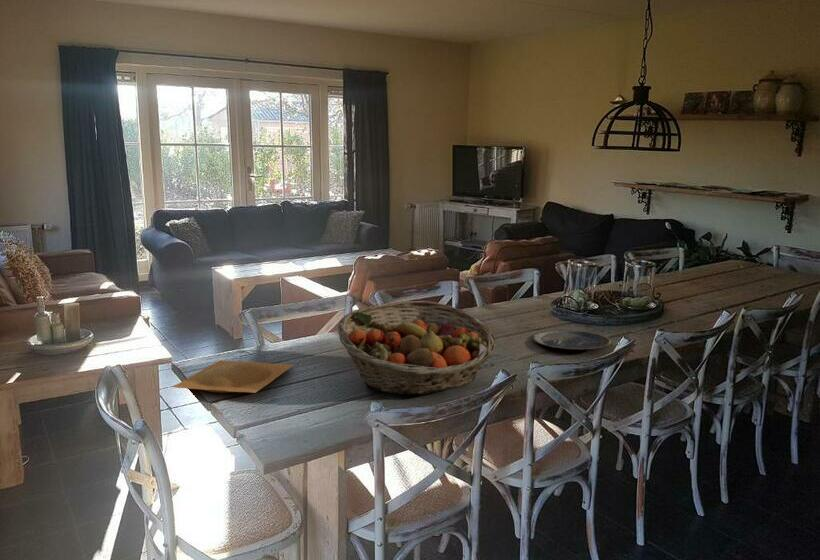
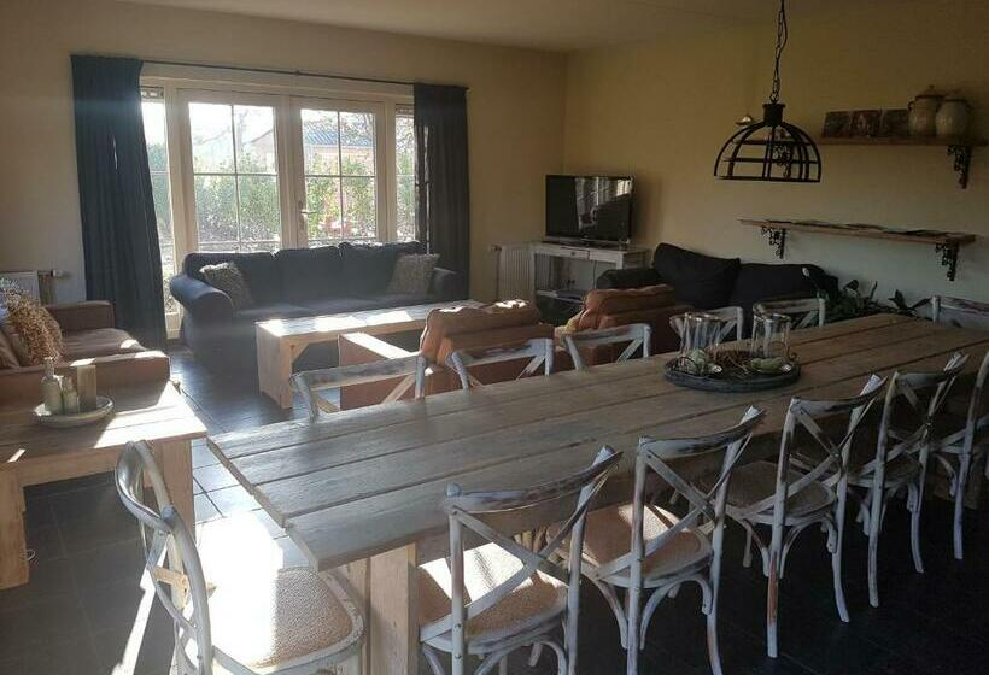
- fruit basket (417, 345)
- plate (571, 340)
- plate (236, 373)
